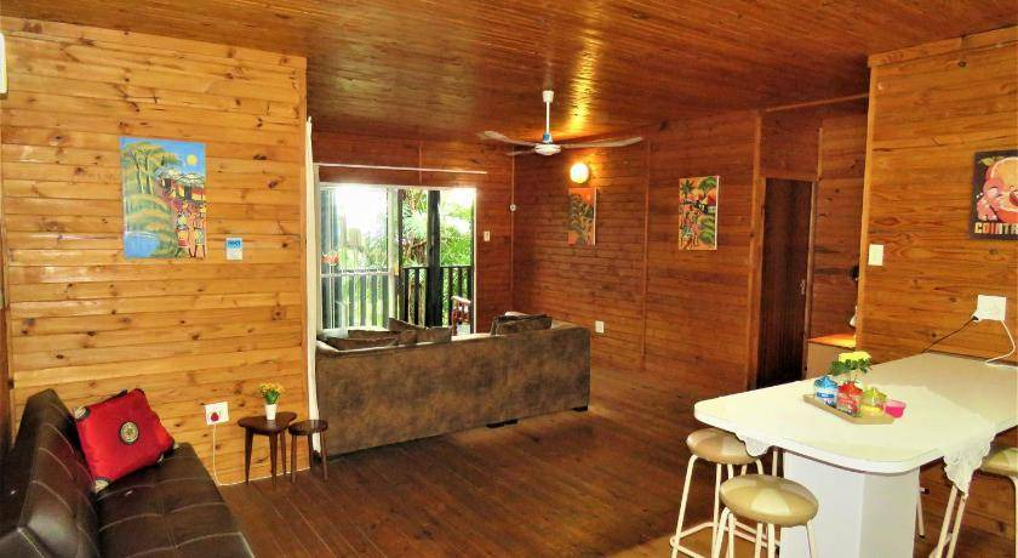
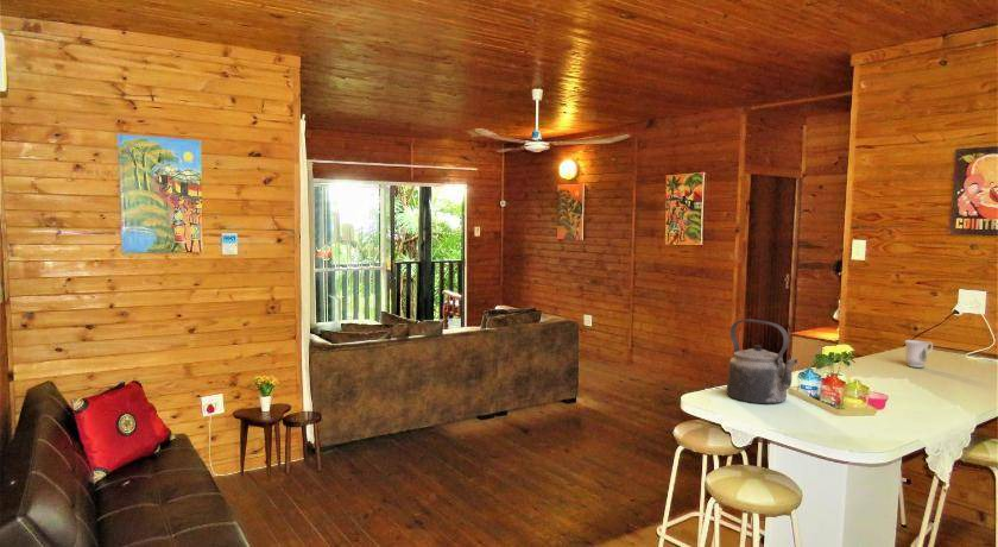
+ kettle (762, 359)
+ mug (920, 353)
